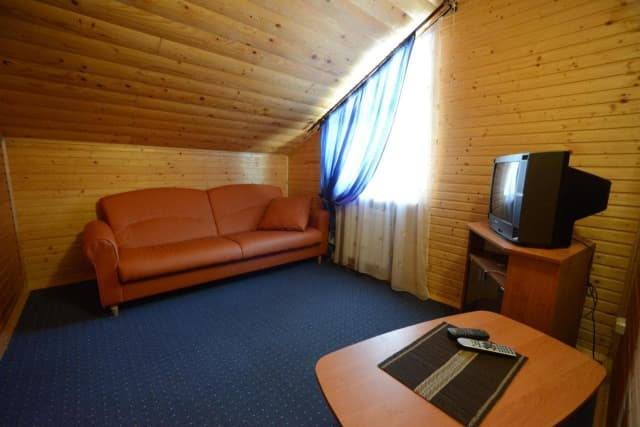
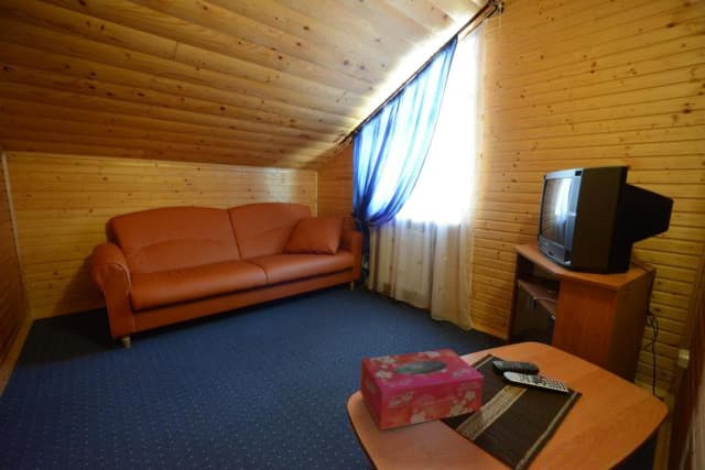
+ tissue box (419, 384)
